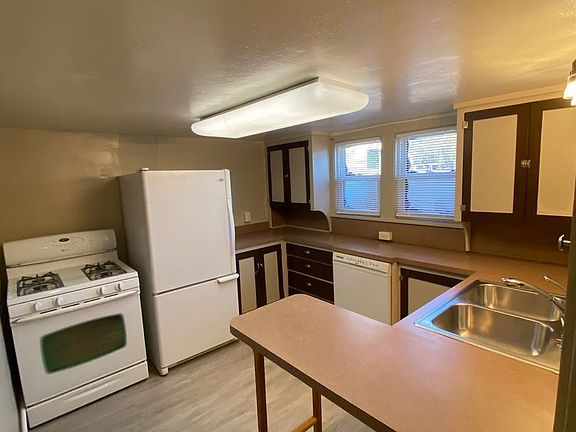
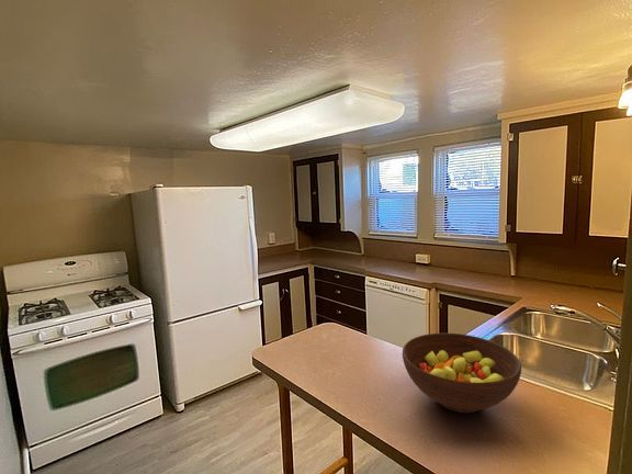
+ fruit bowl (458, 377)
